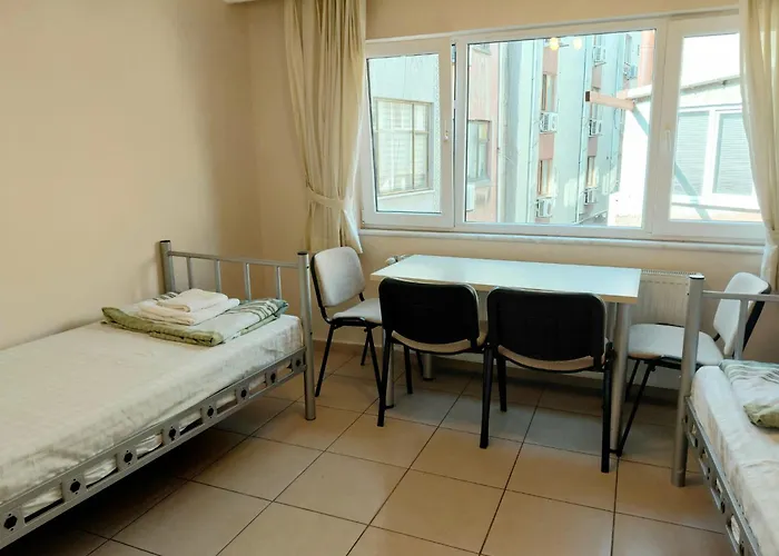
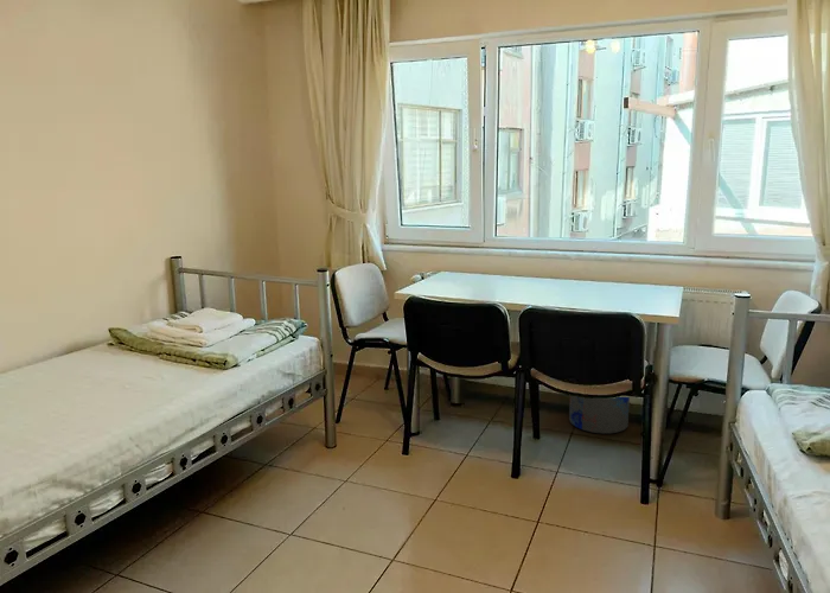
+ trash can (600, 398)
